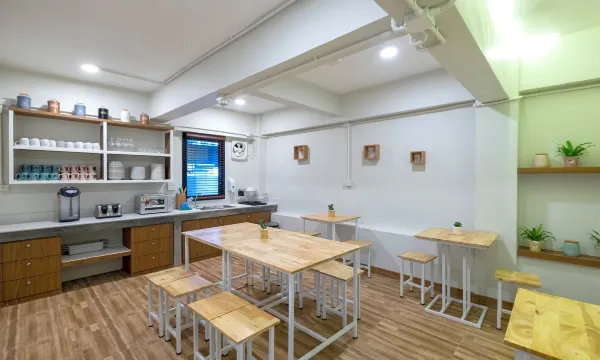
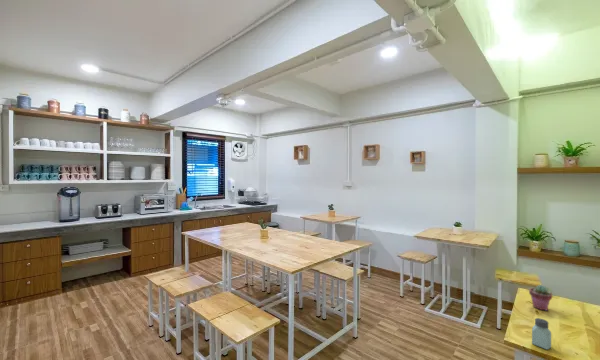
+ potted succulent (540, 296)
+ saltshaker (541, 332)
